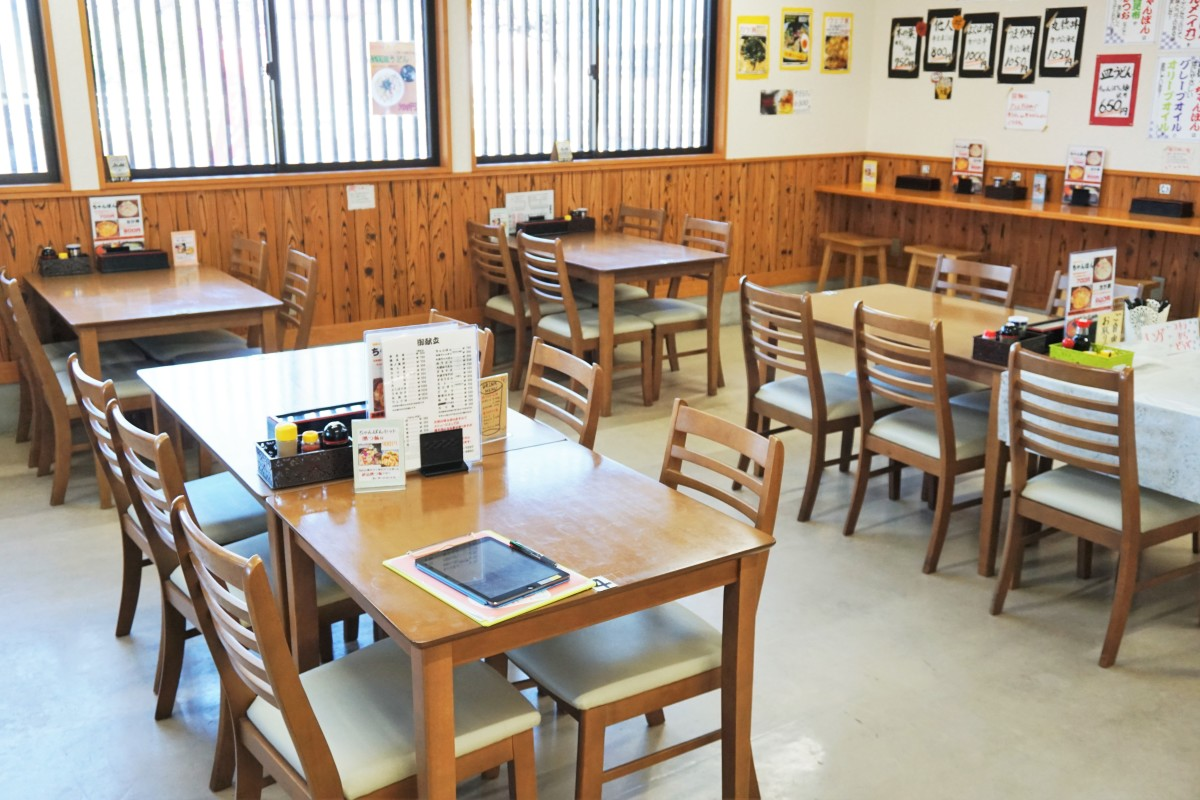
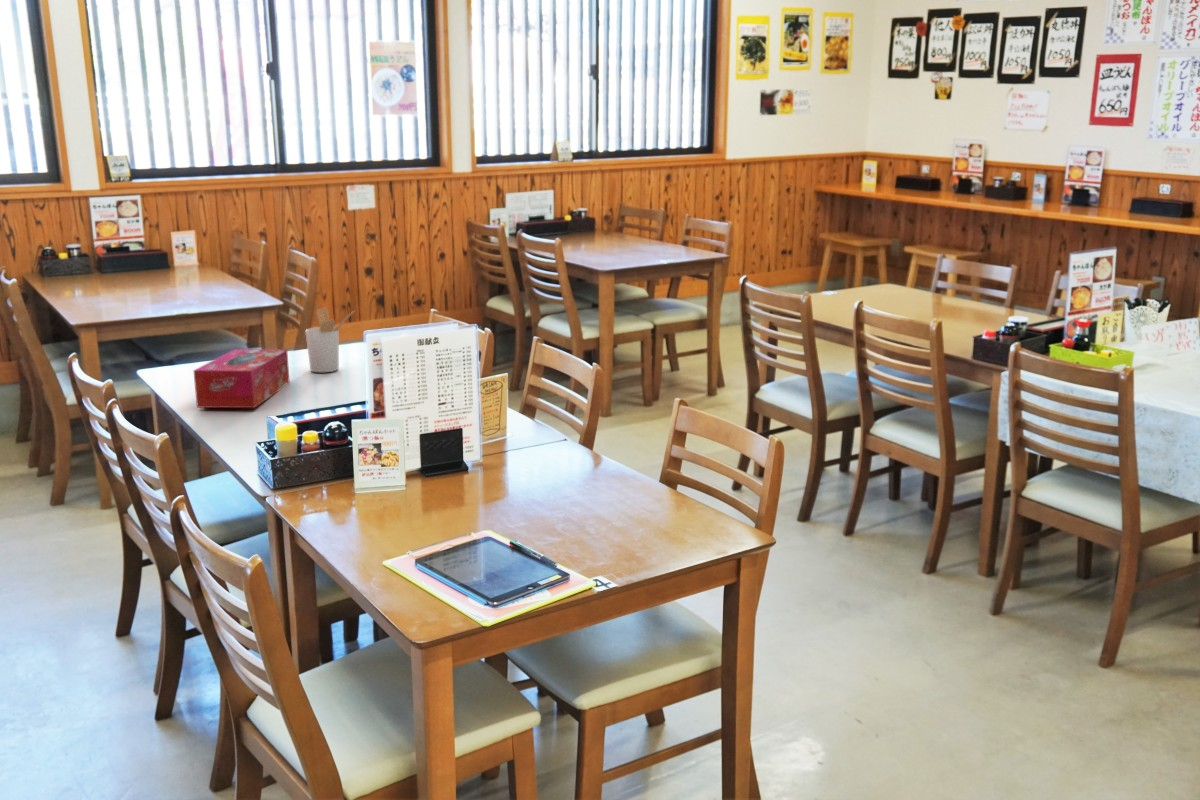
+ utensil holder (331, 339)
+ tissue box (244, 377)
